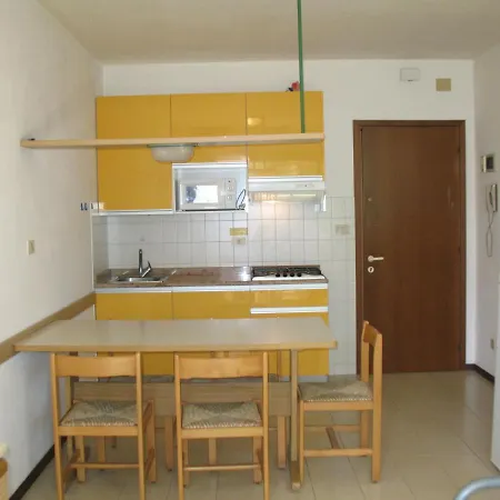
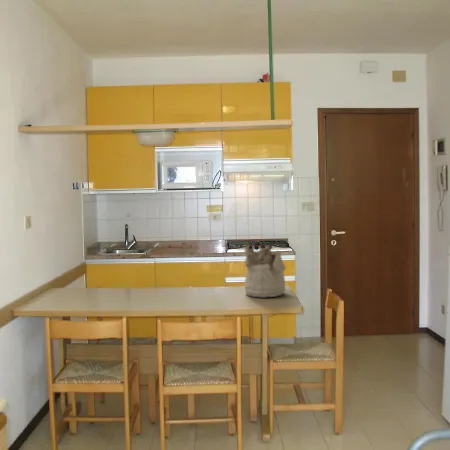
+ mineral sample (265, 269)
